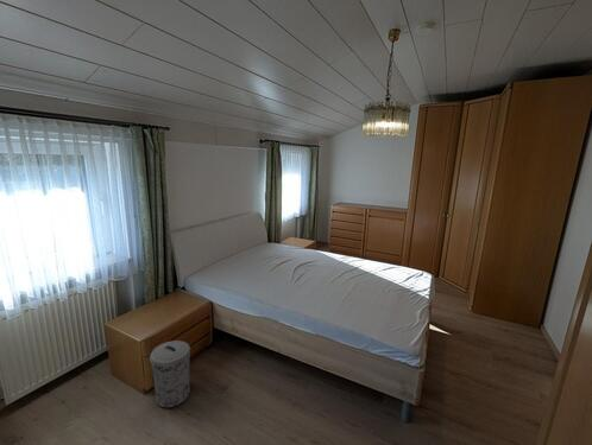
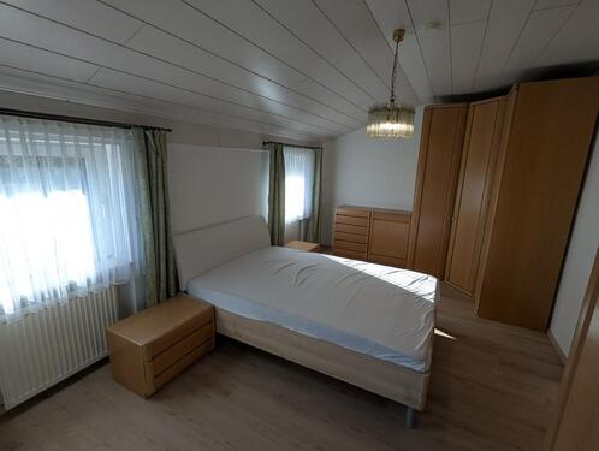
- trash can (171, 371)
